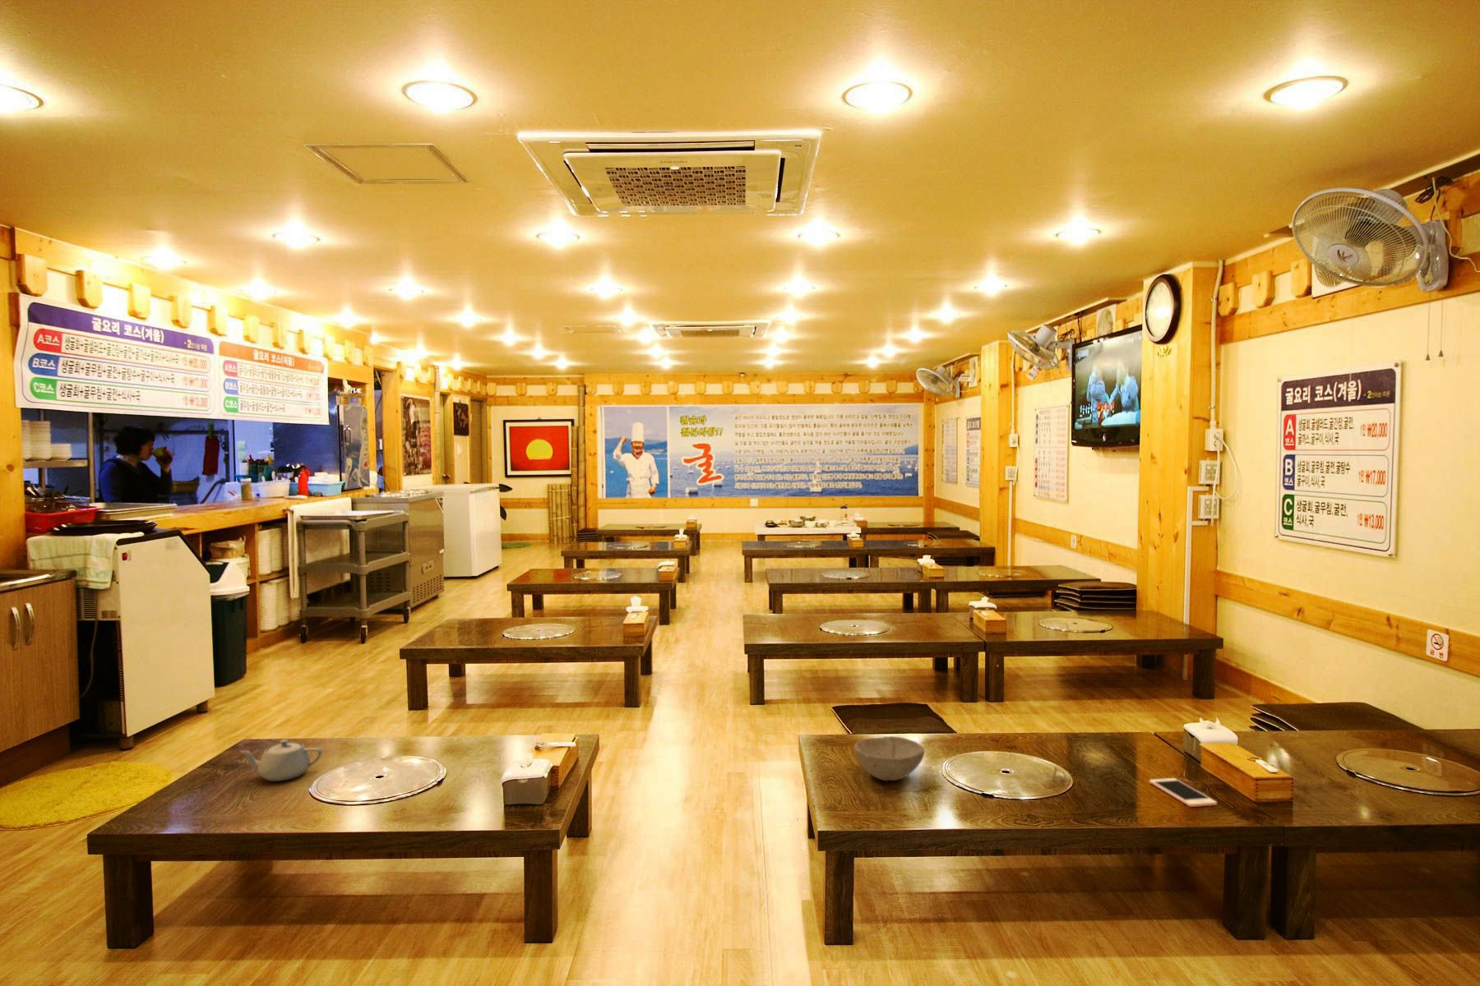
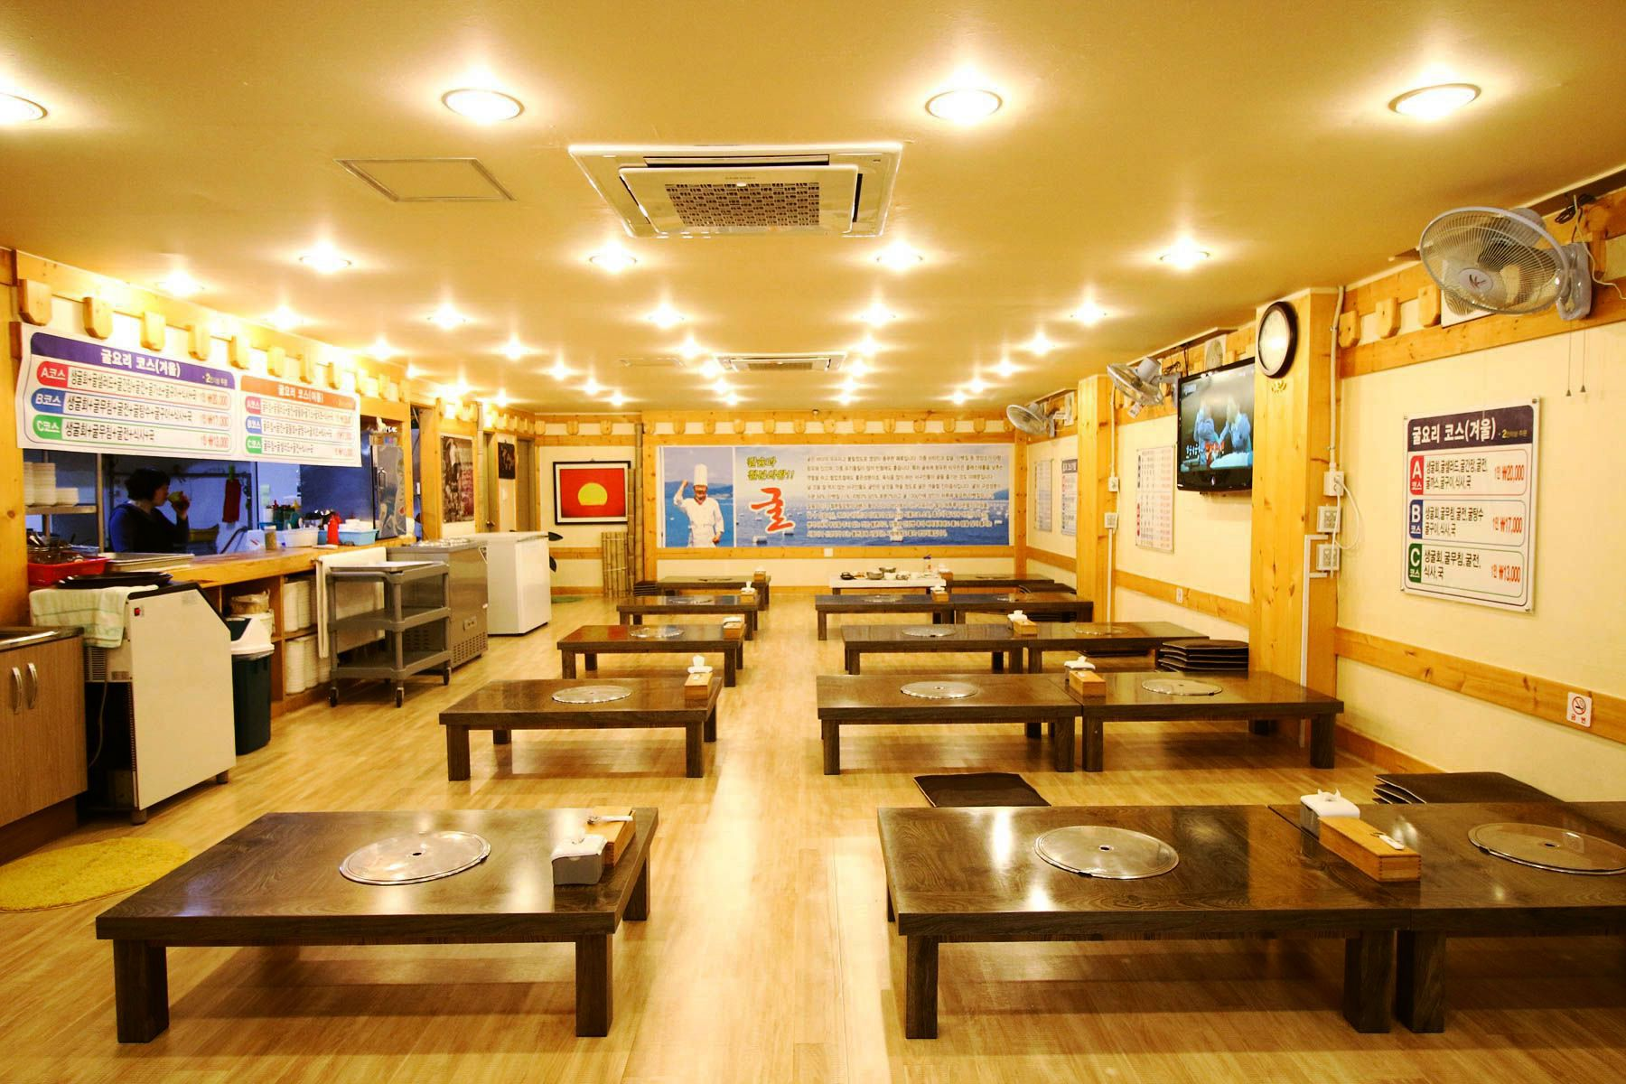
- teapot (282, 758)
- bowl (889, 760)
- cell phone (1182, 791)
